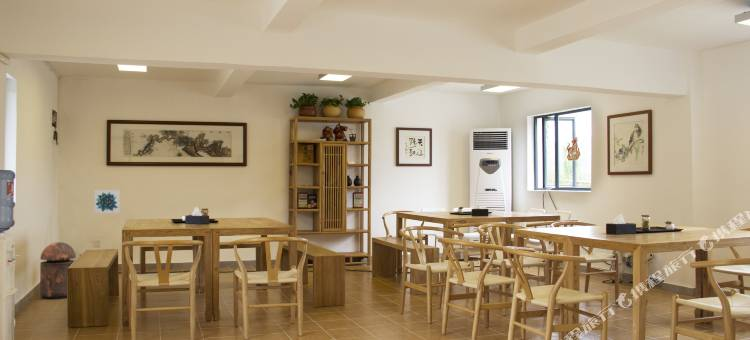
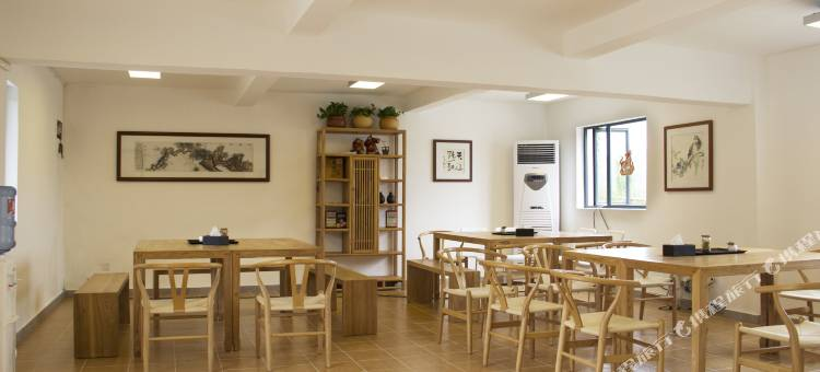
- wall art (107, 201)
- trash can (58, 269)
